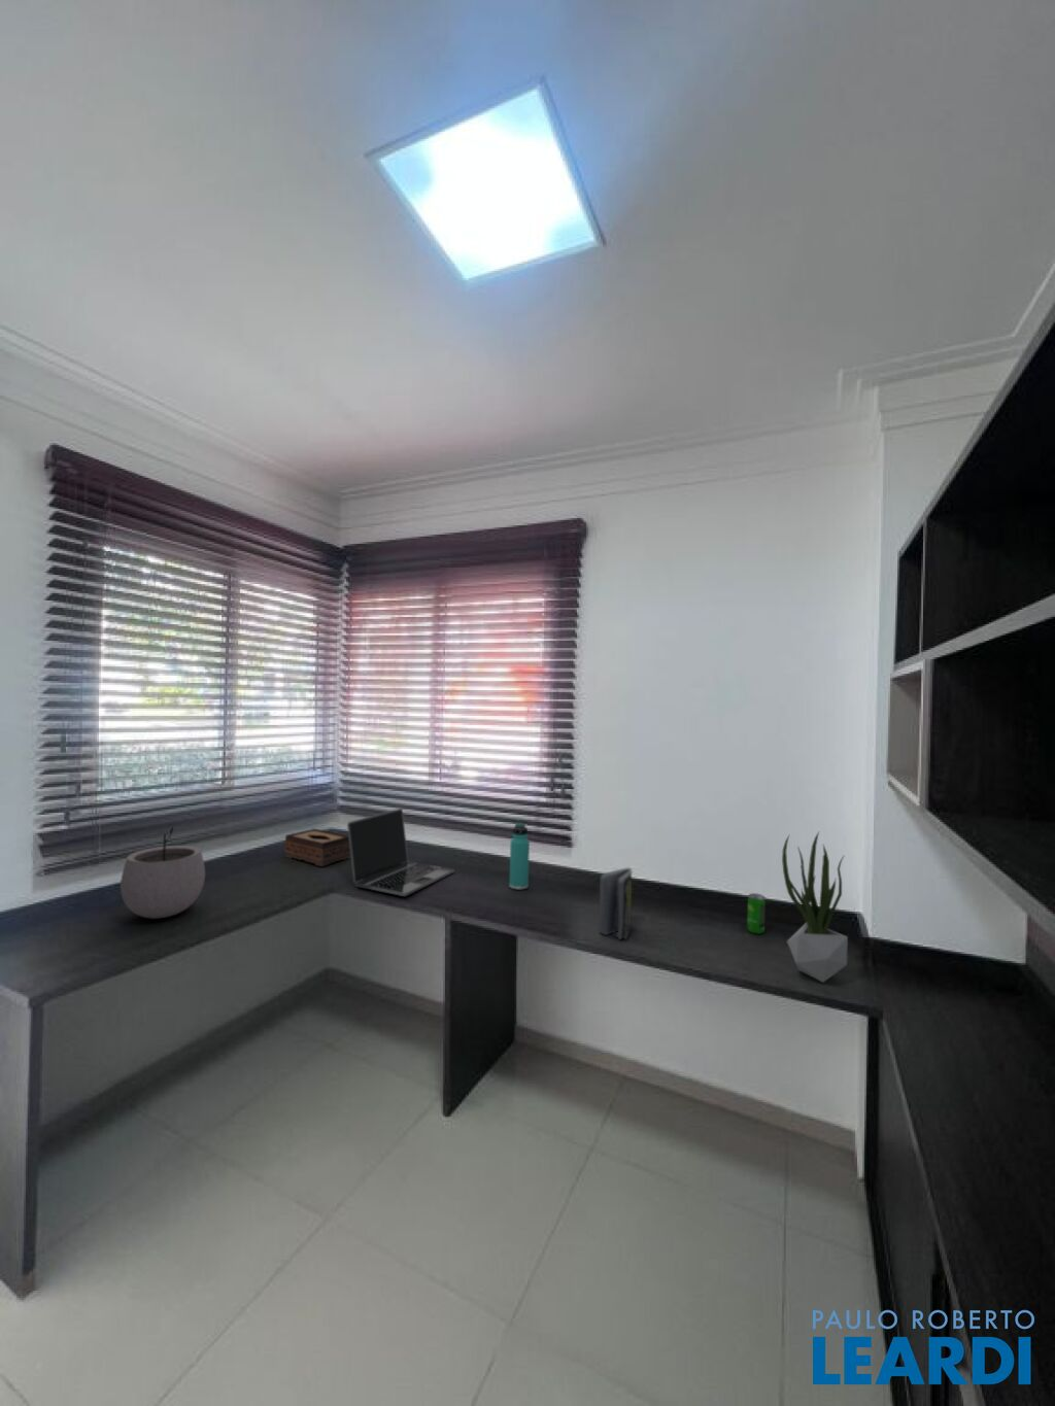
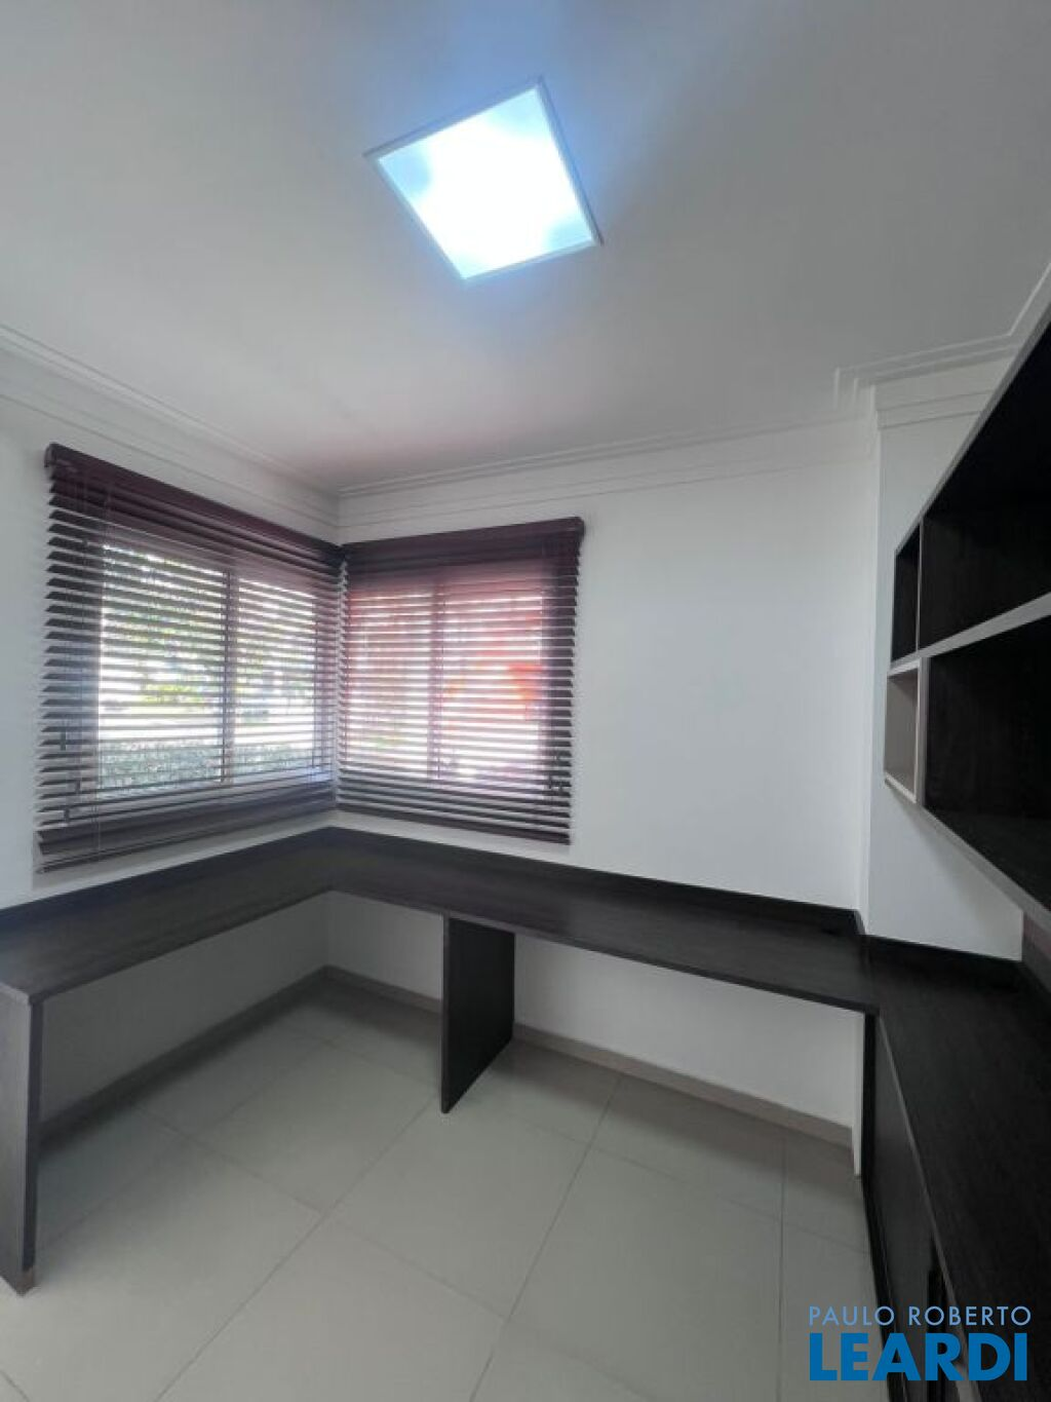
- laptop (403, 848)
- notebook (617, 901)
- beverage can (756, 913)
- plant pot (164, 870)
- tissue box (317, 845)
- potted plant (812, 904)
- thermos bottle (520, 854)
